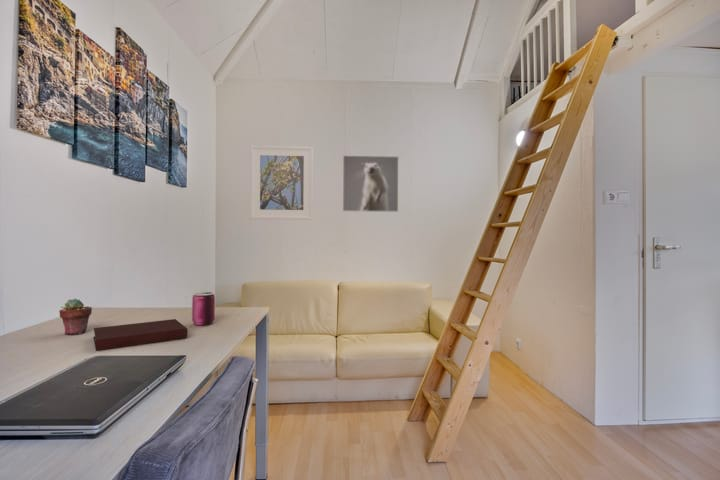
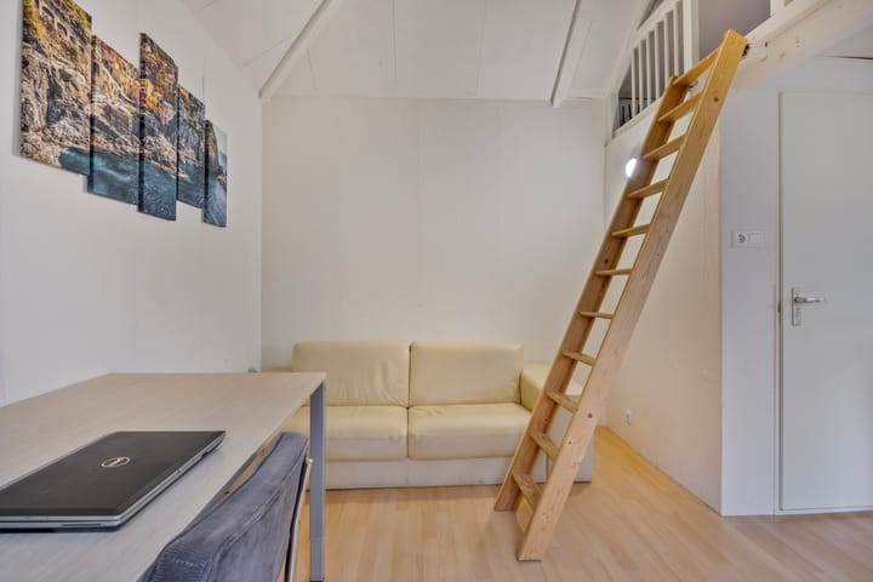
- can (203, 308)
- notebook (140, 332)
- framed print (282, 182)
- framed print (370, 183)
- potted succulent (75, 315)
